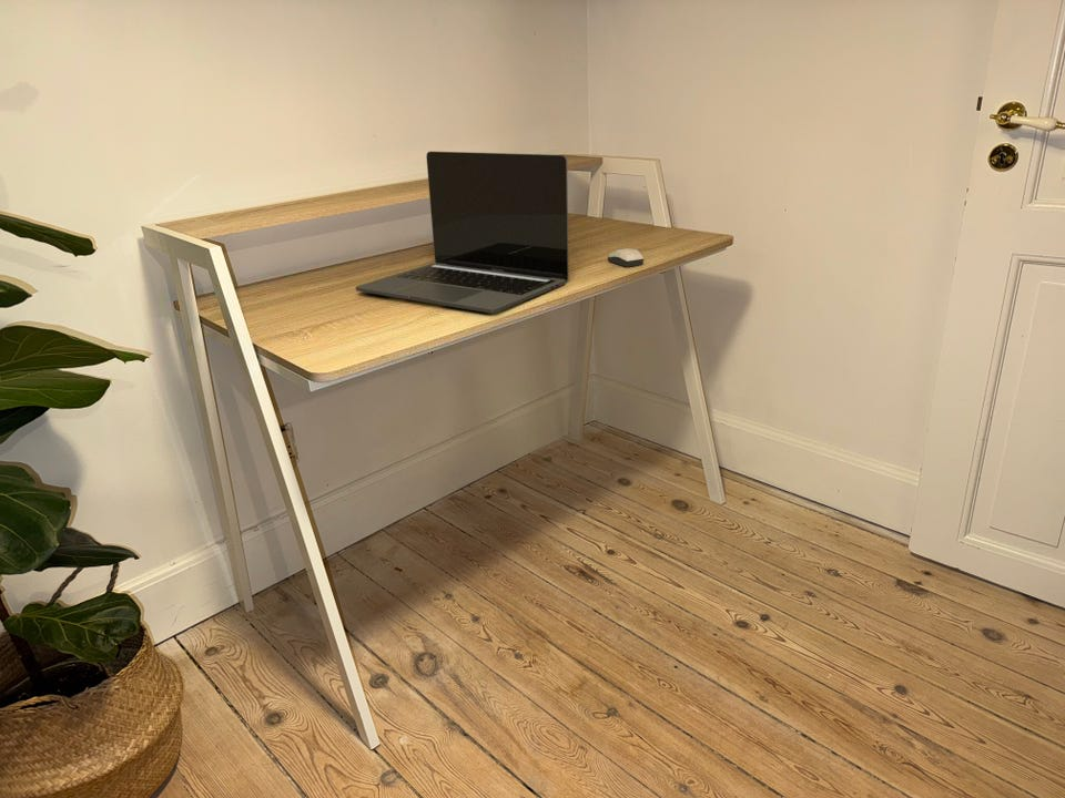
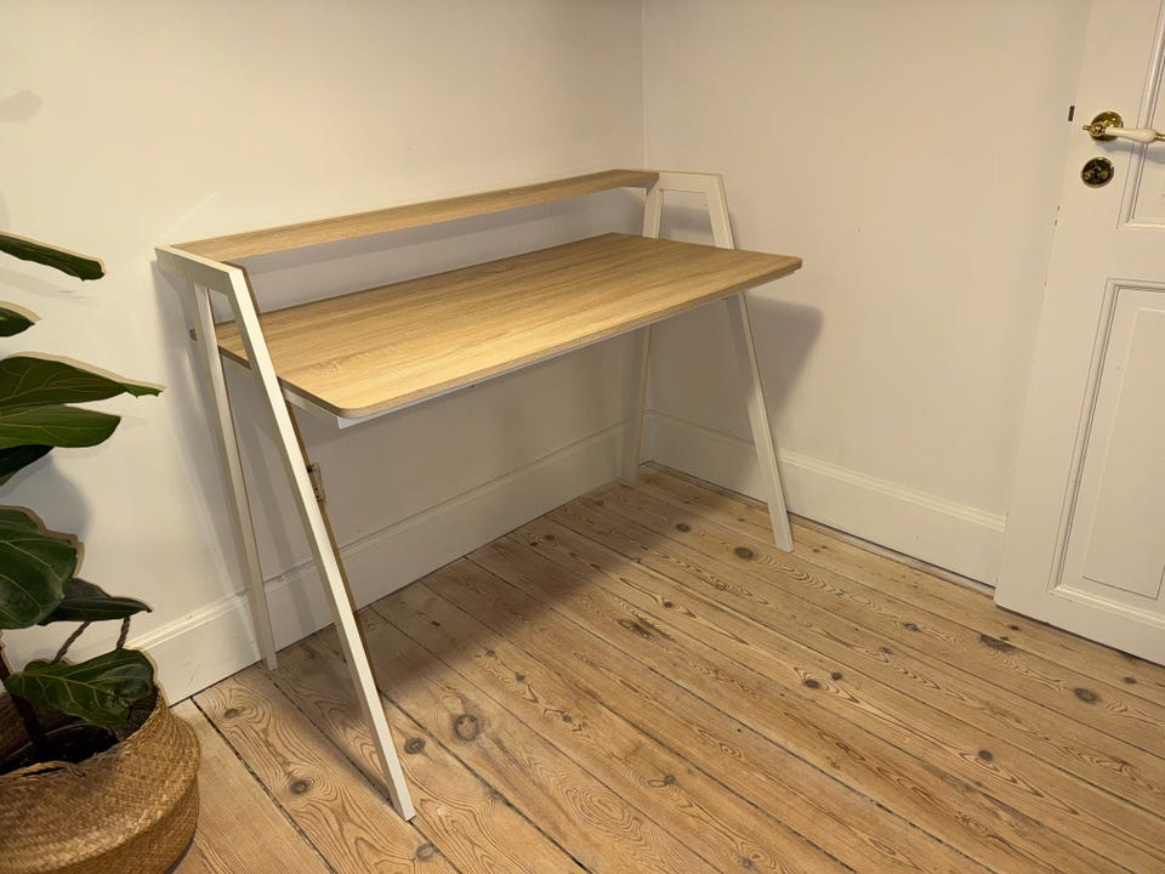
- computer mouse (625, 255)
- laptop (457, 225)
